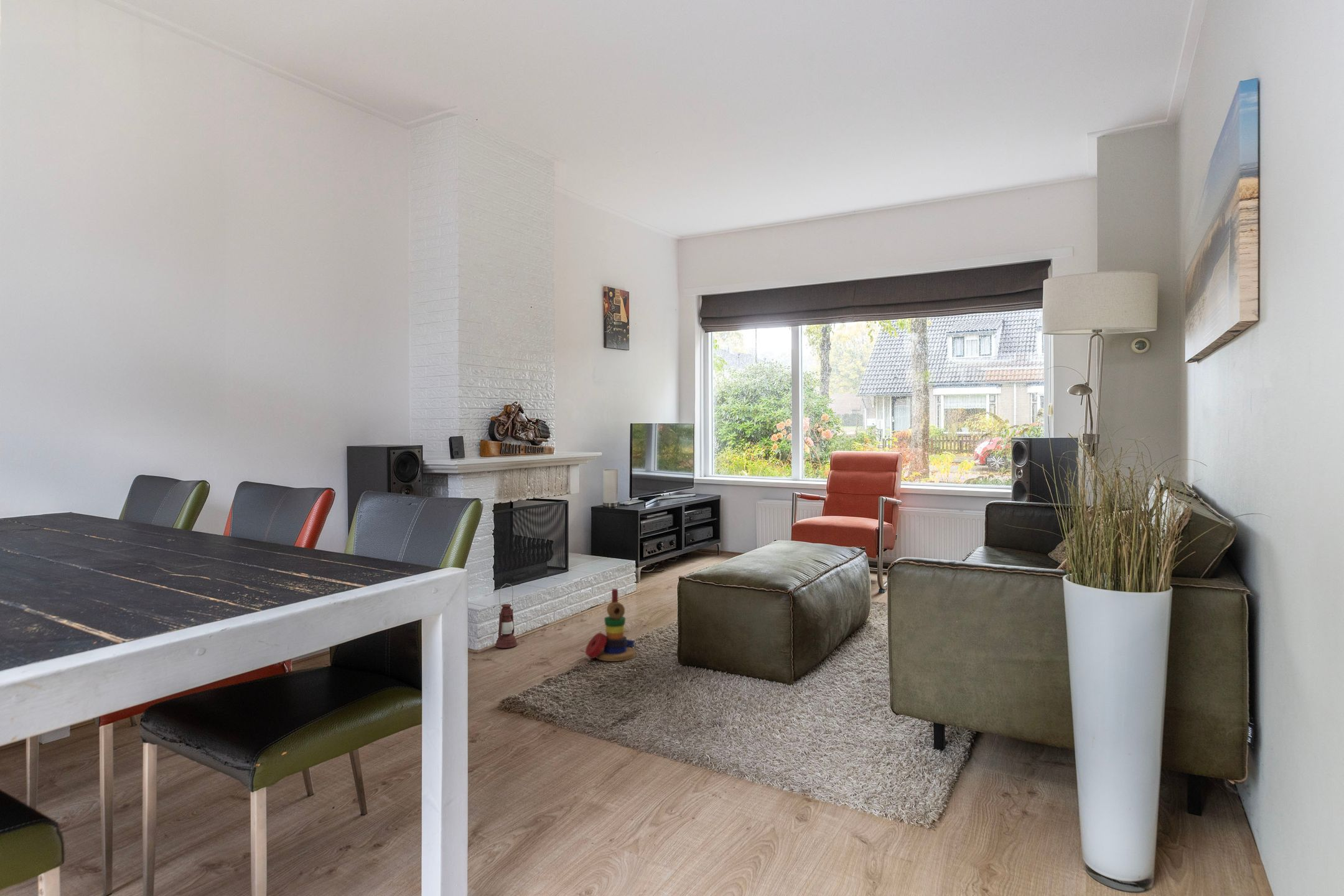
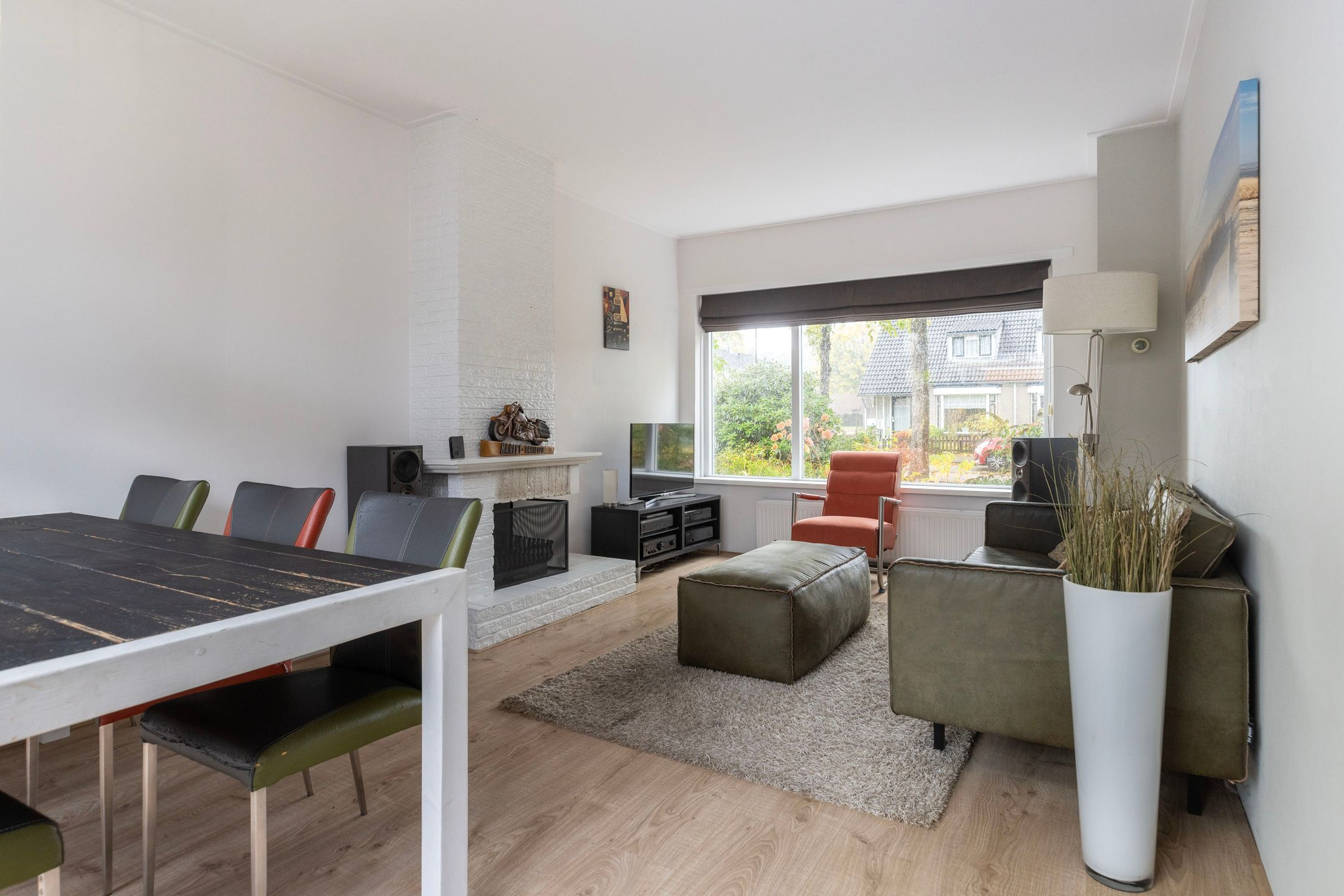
- stacking toy (612, 621)
- lantern (506, 614)
